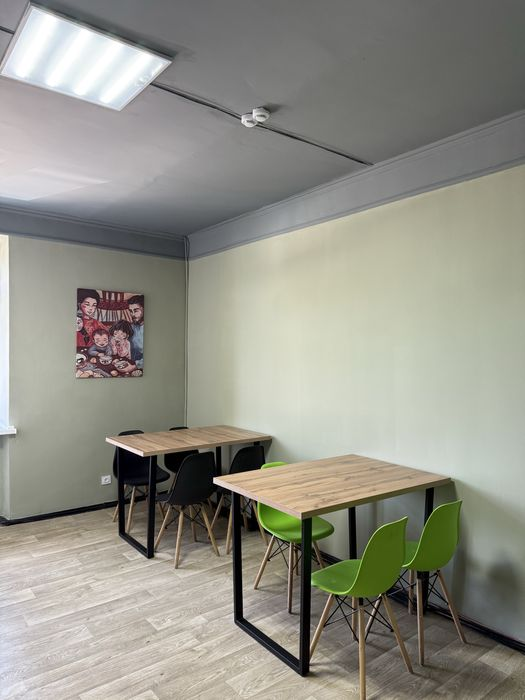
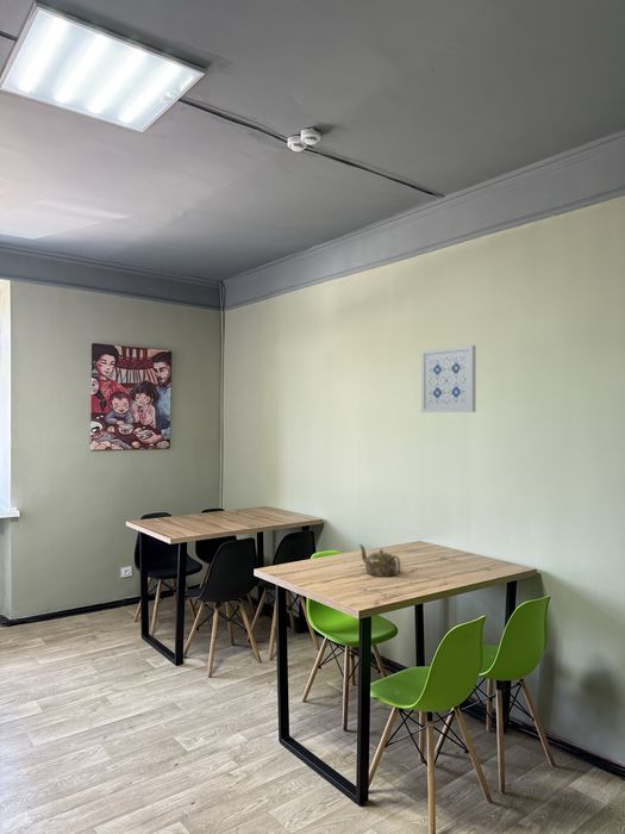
+ teapot (379, 560)
+ wall art (446, 380)
